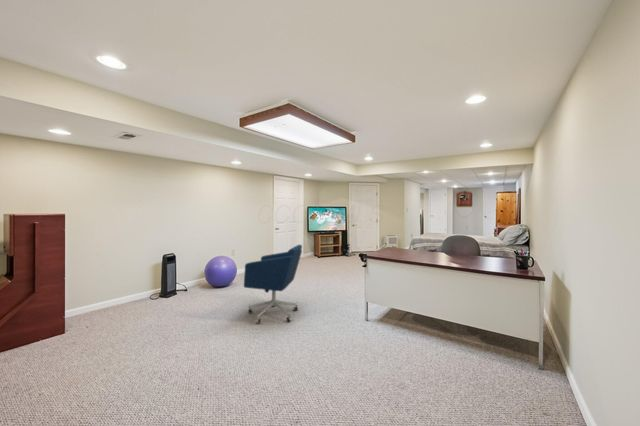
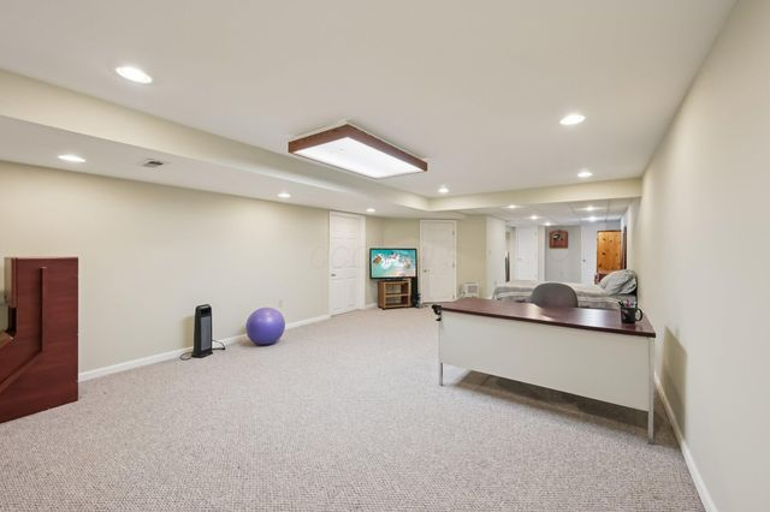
- office chair (274, 280)
